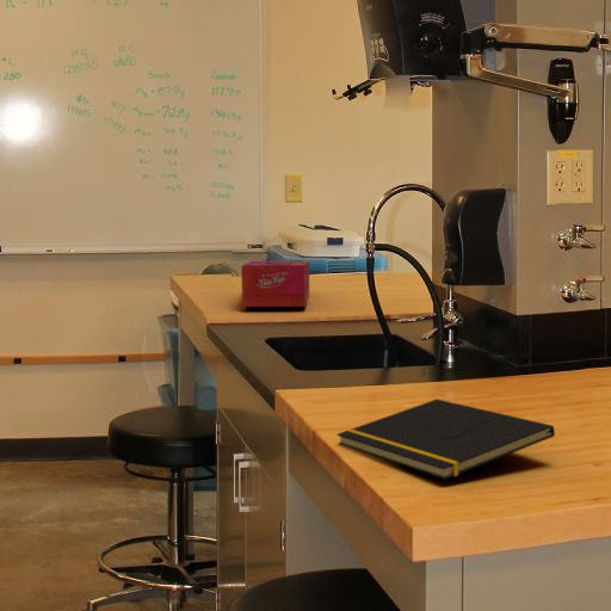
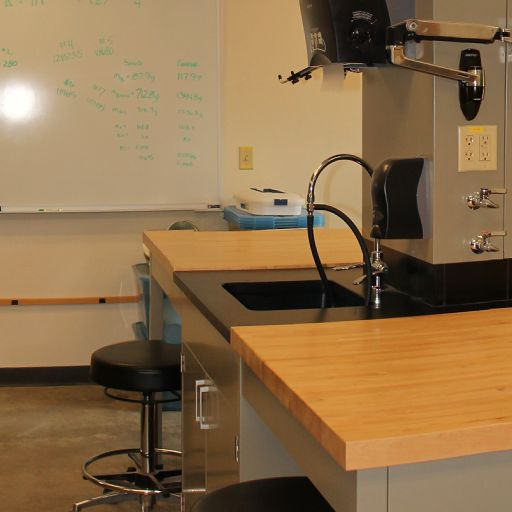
- tissue box (277, 282)
- notepad (440, 434)
